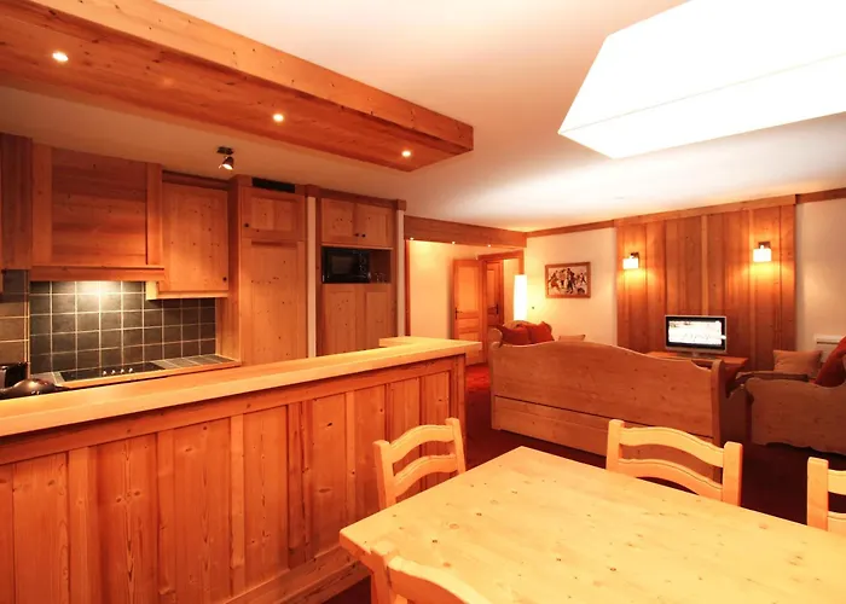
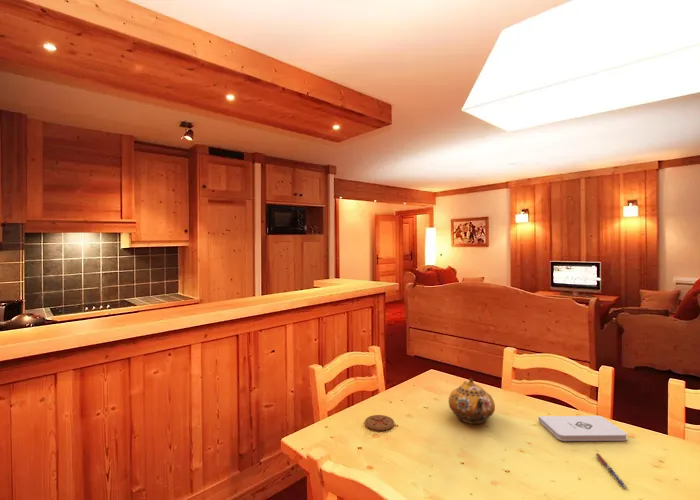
+ coaster (379, 422)
+ teapot (471, 398)
+ notepad (581, 427)
+ pen (610, 469)
